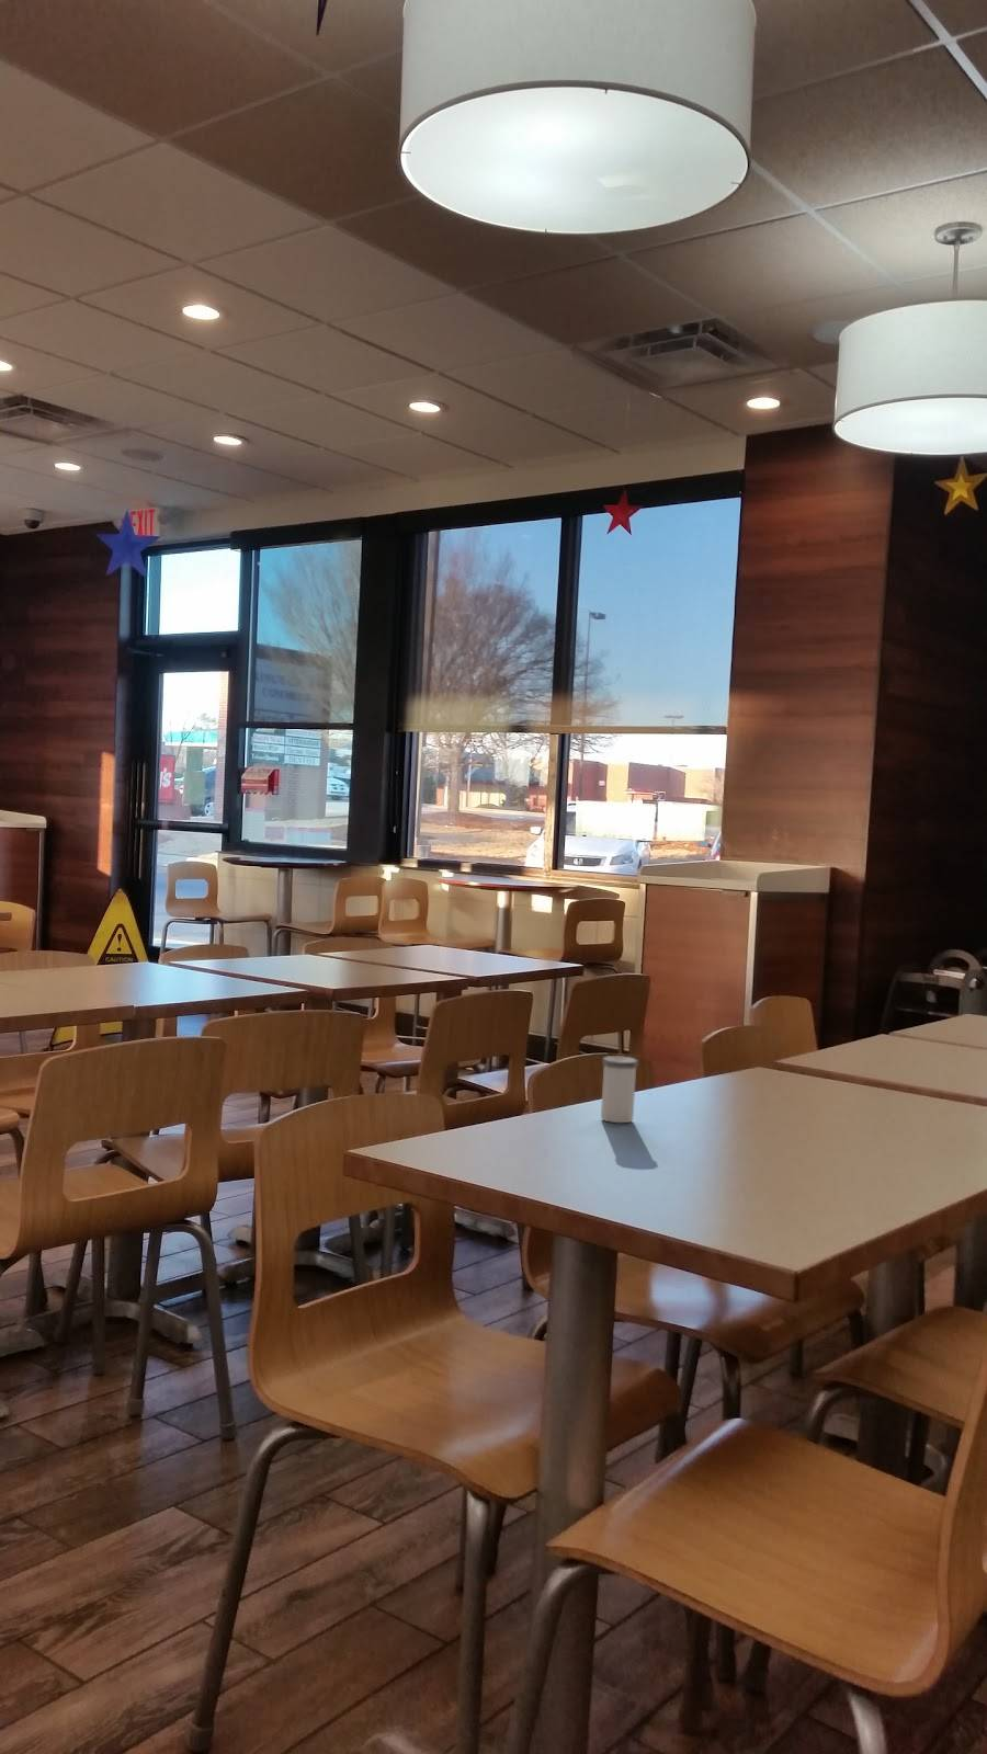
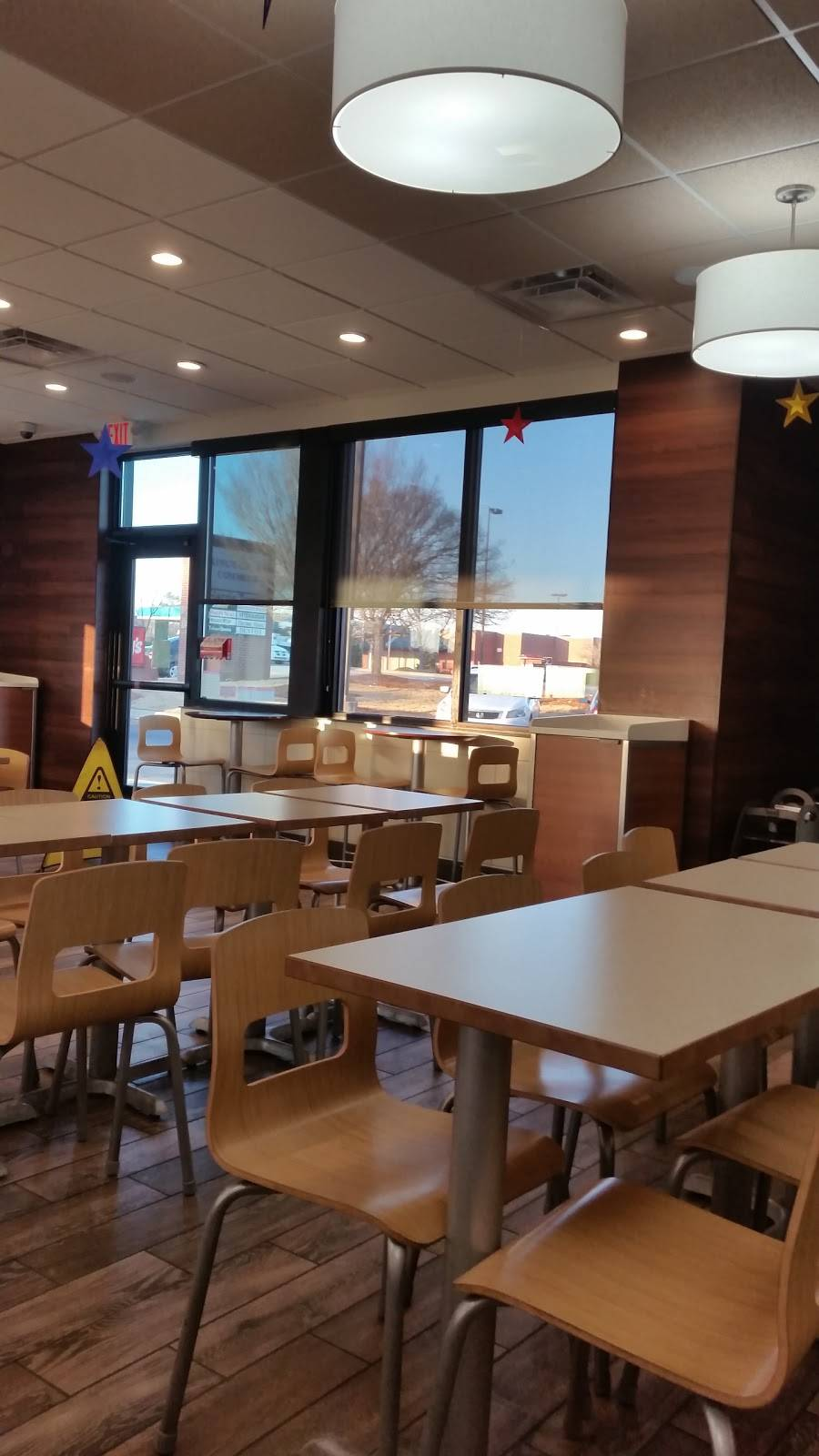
- salt shaker (618, 1089)
